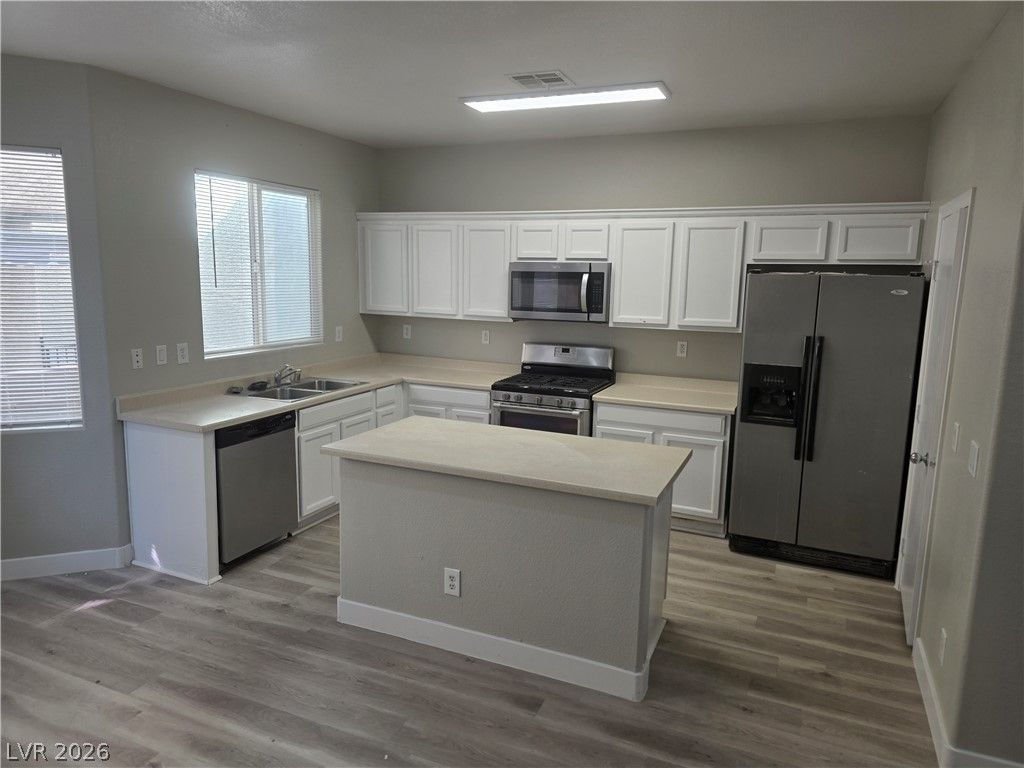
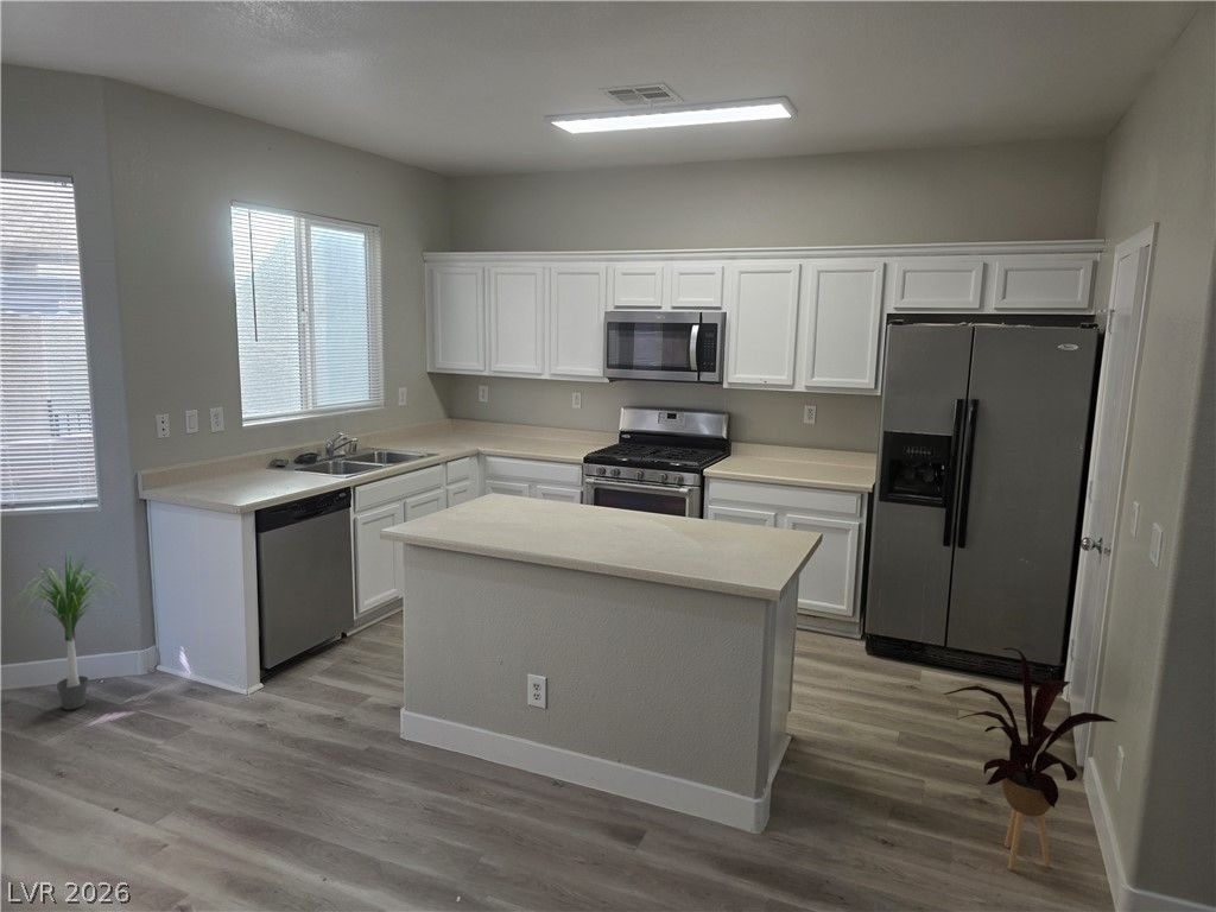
+ house plant (1021, 749)
+ potted plant (69, 626)
